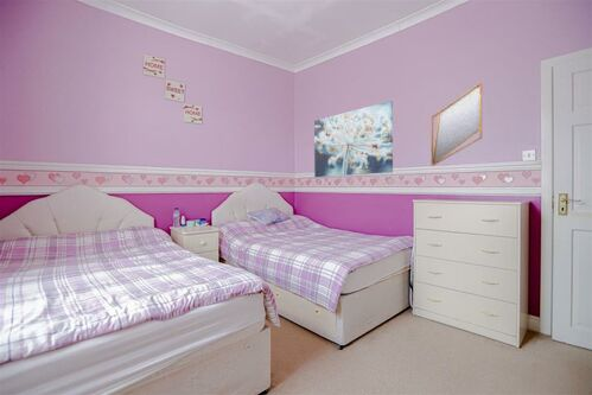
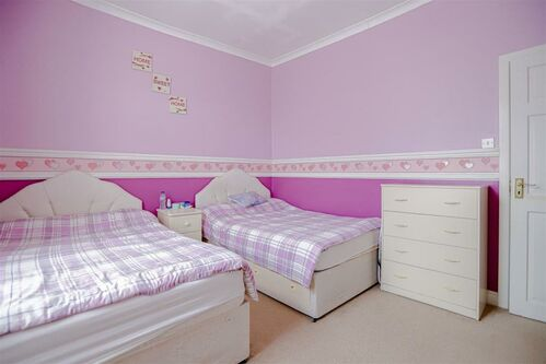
- wall art (349, 144)
- home mirror (454, 127)
